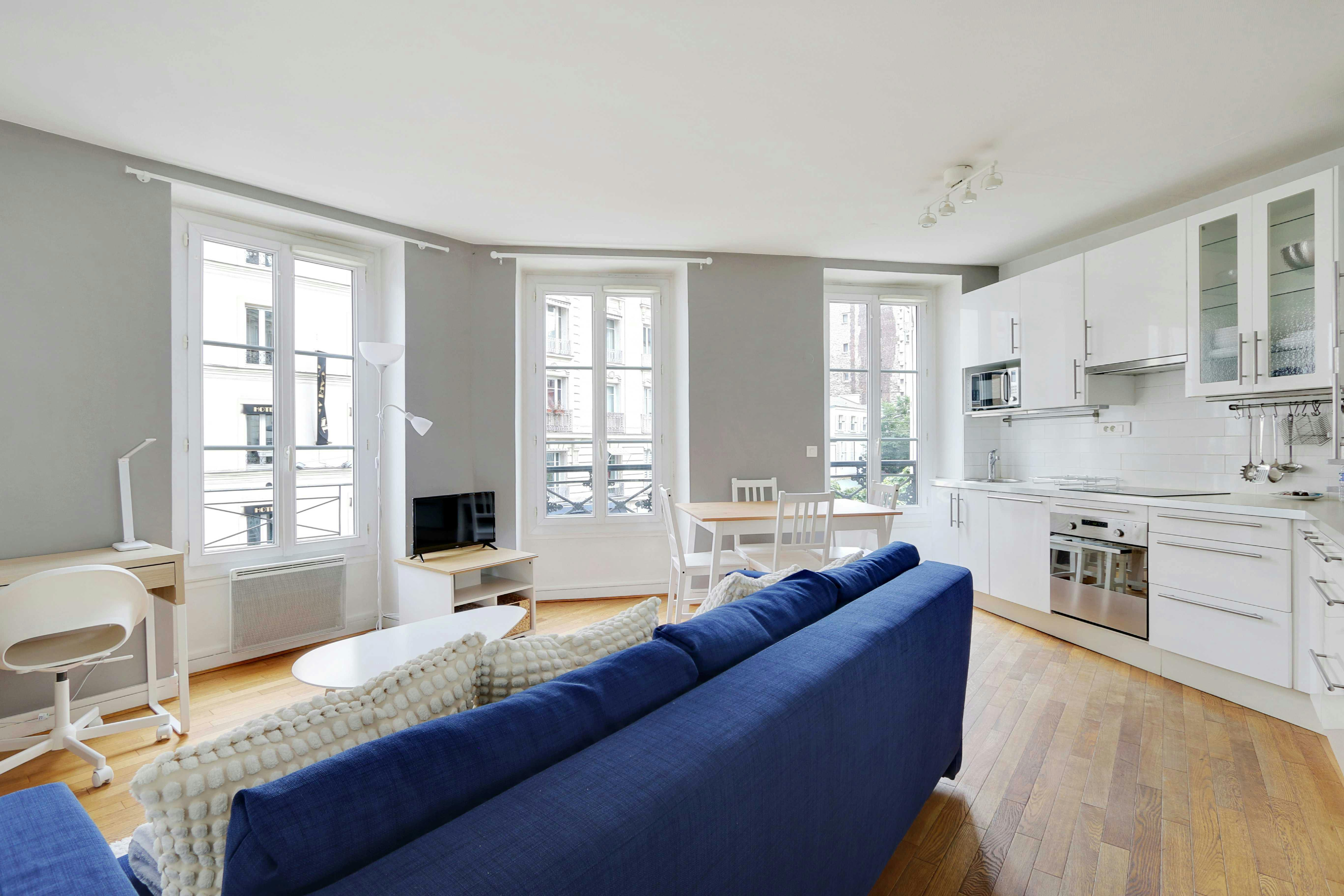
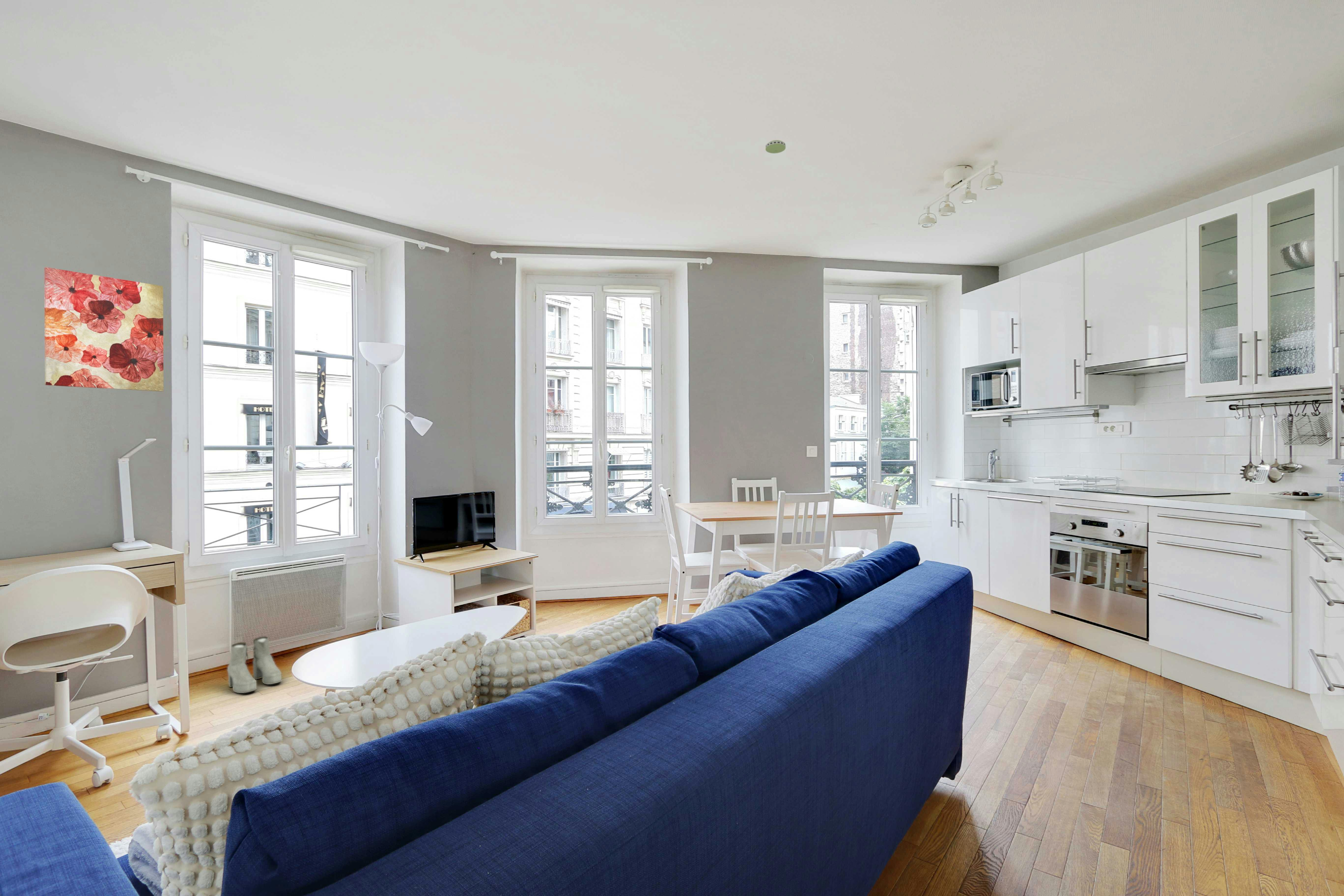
+ smoke detector (775, 146)
+ wall art (107, 333)
+ boots (255, 663)
